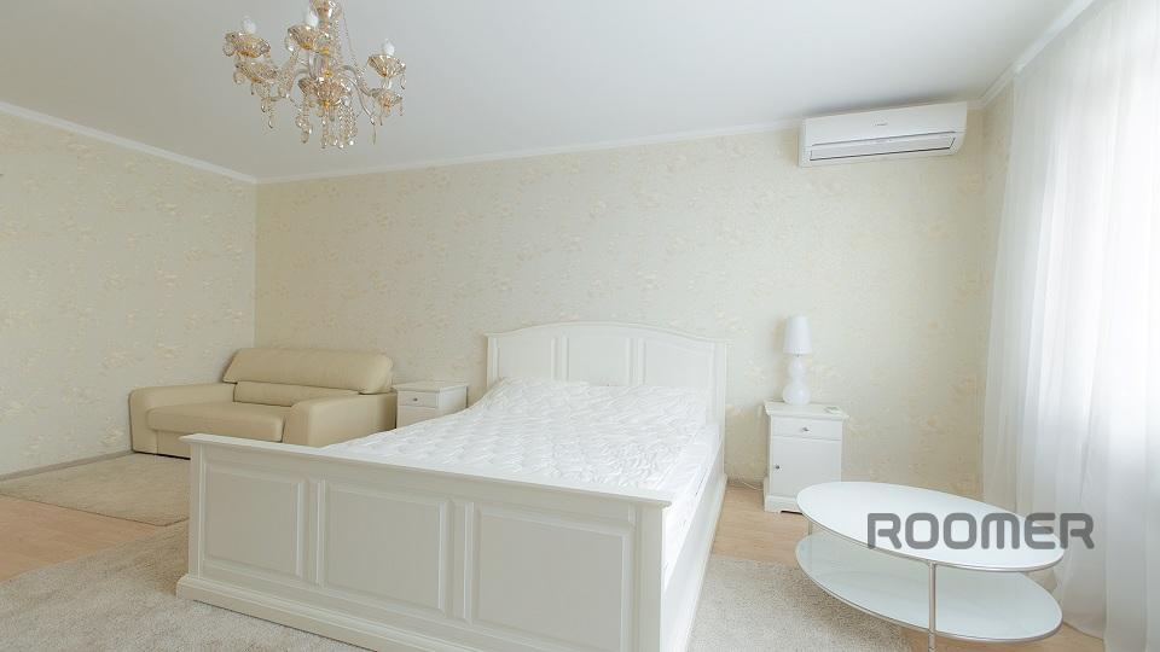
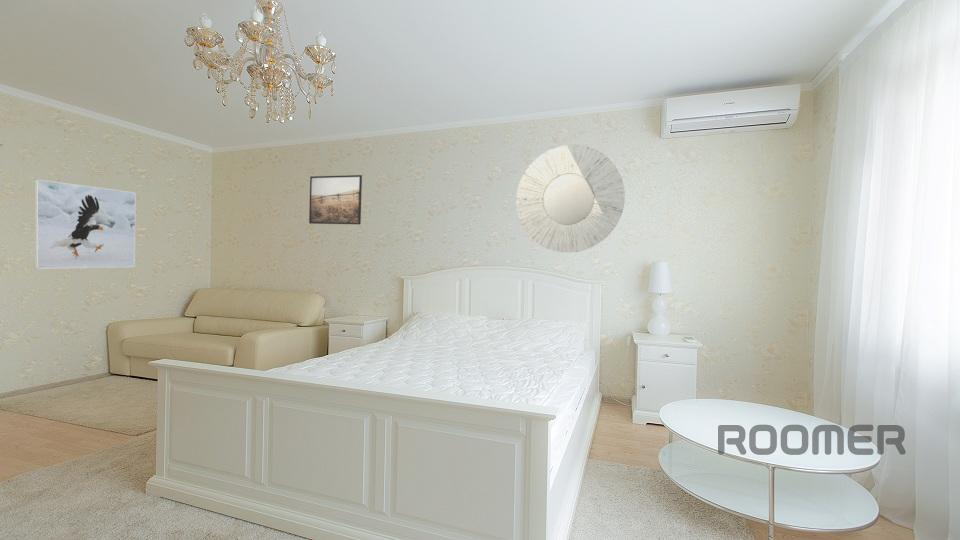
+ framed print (334, 200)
+ mirror (568, 199)
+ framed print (89, 227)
